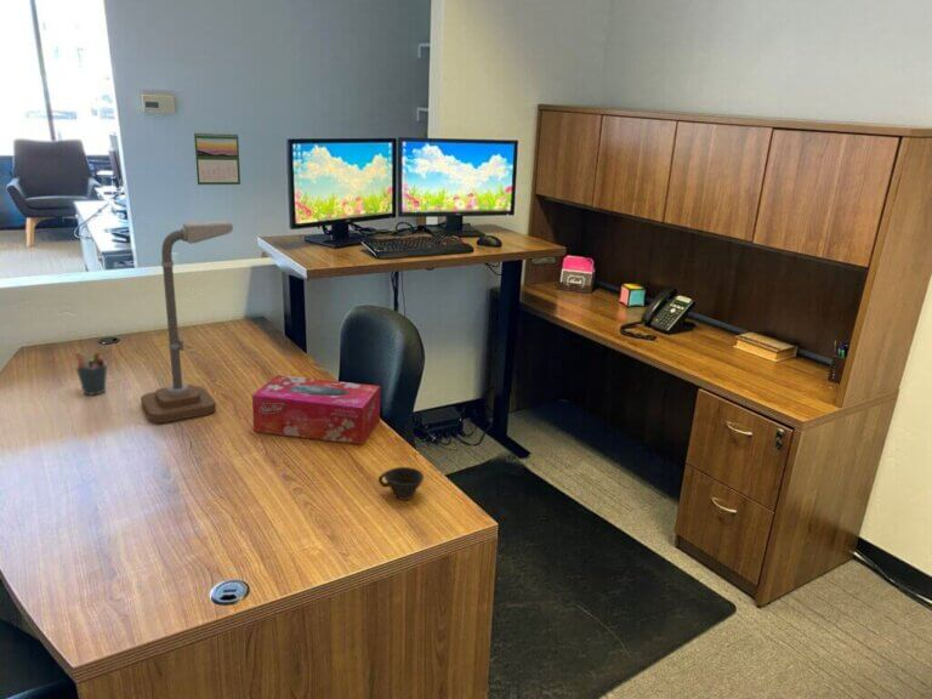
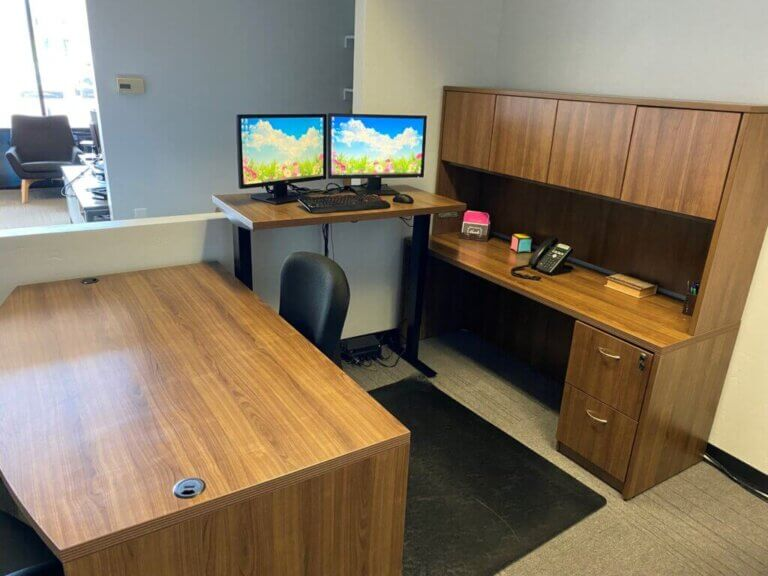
- desk lamp (176, 317)
- pen holder (91, 370)
- calendar (217, 158)
- cup (400, 484)
- tissue box (318, 408)
